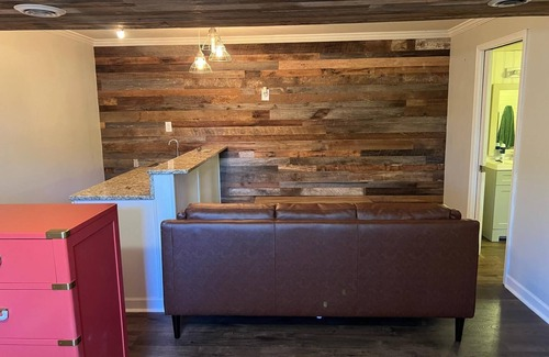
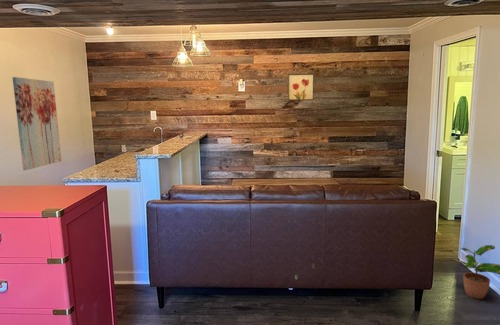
+ wall art (300, 87)
+ wall art (39, 123)
+ potted plant (475, 270)
